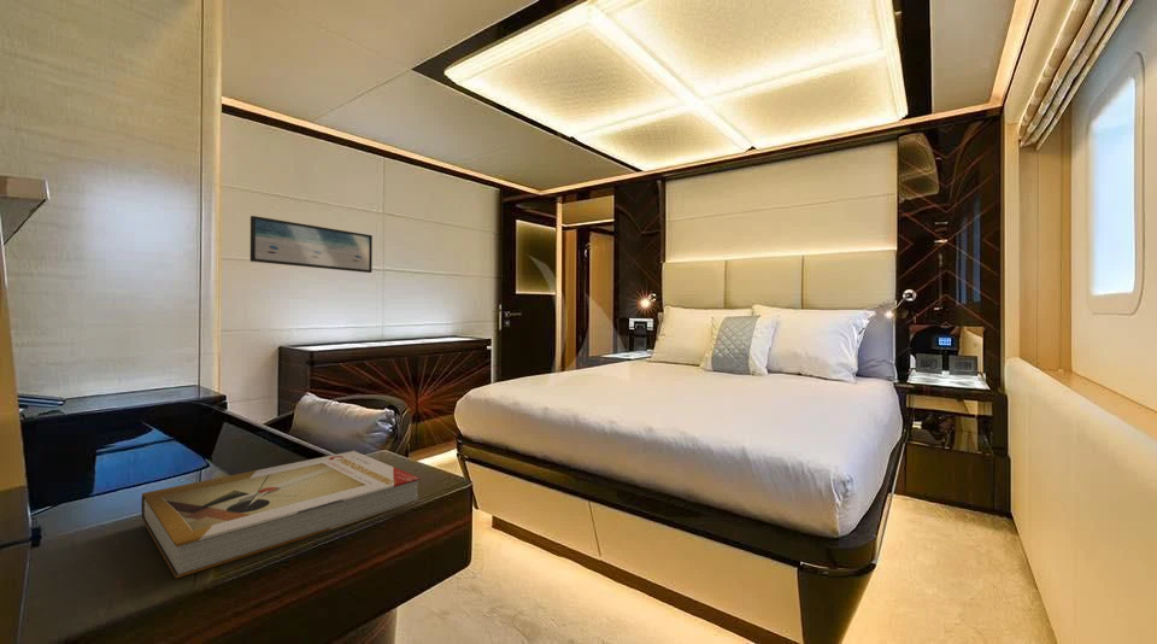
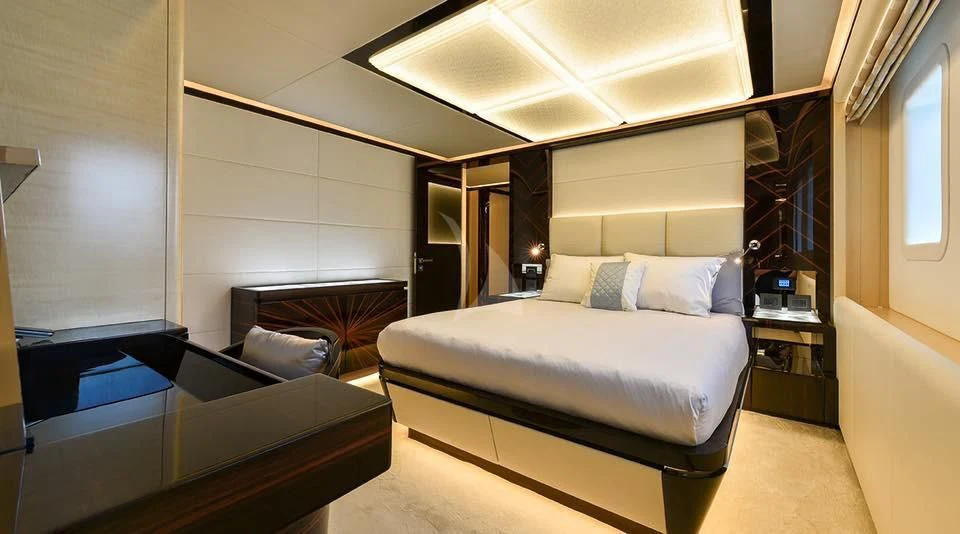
- wall art (317, 246)
- book (287, 497)
